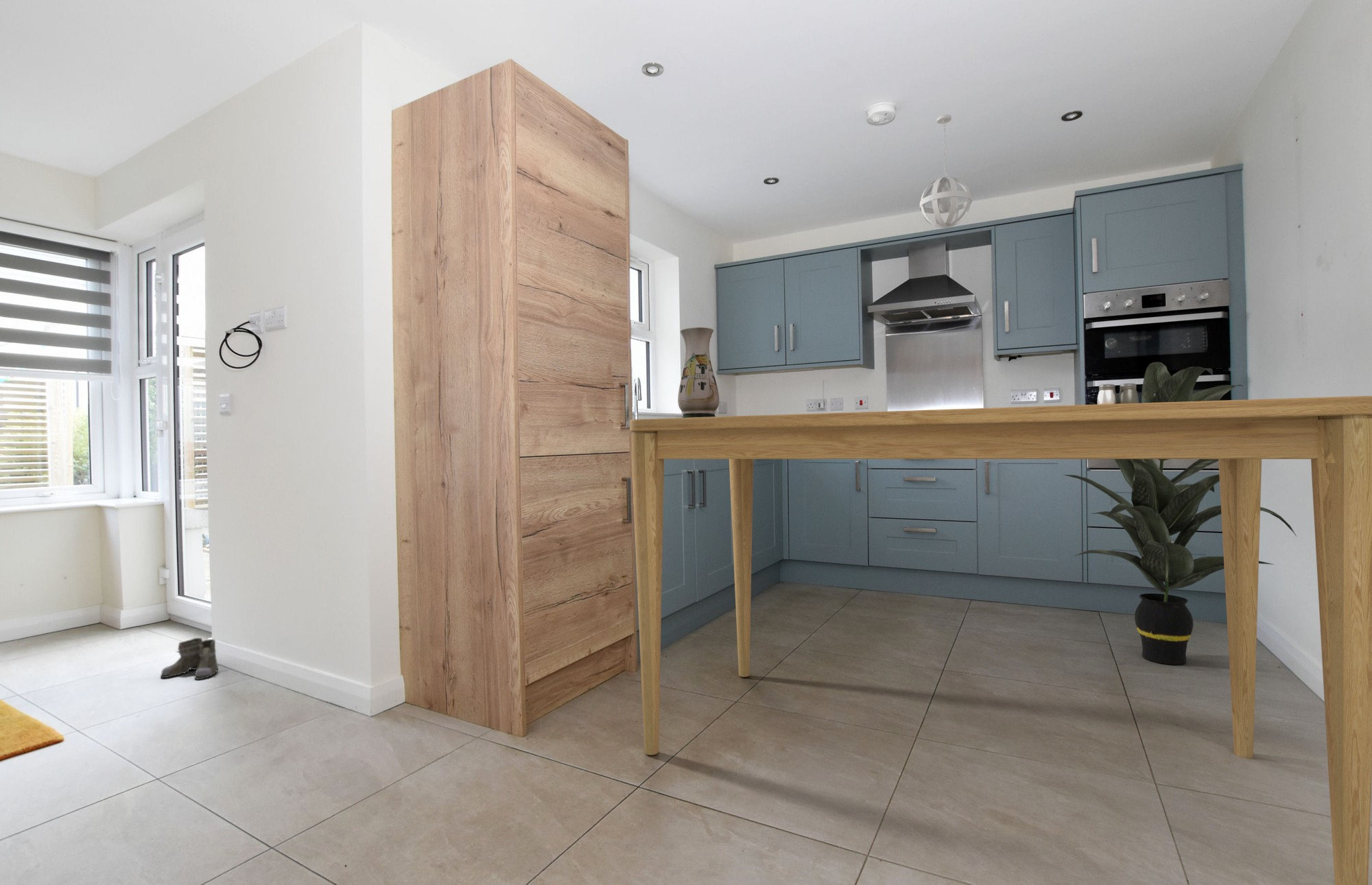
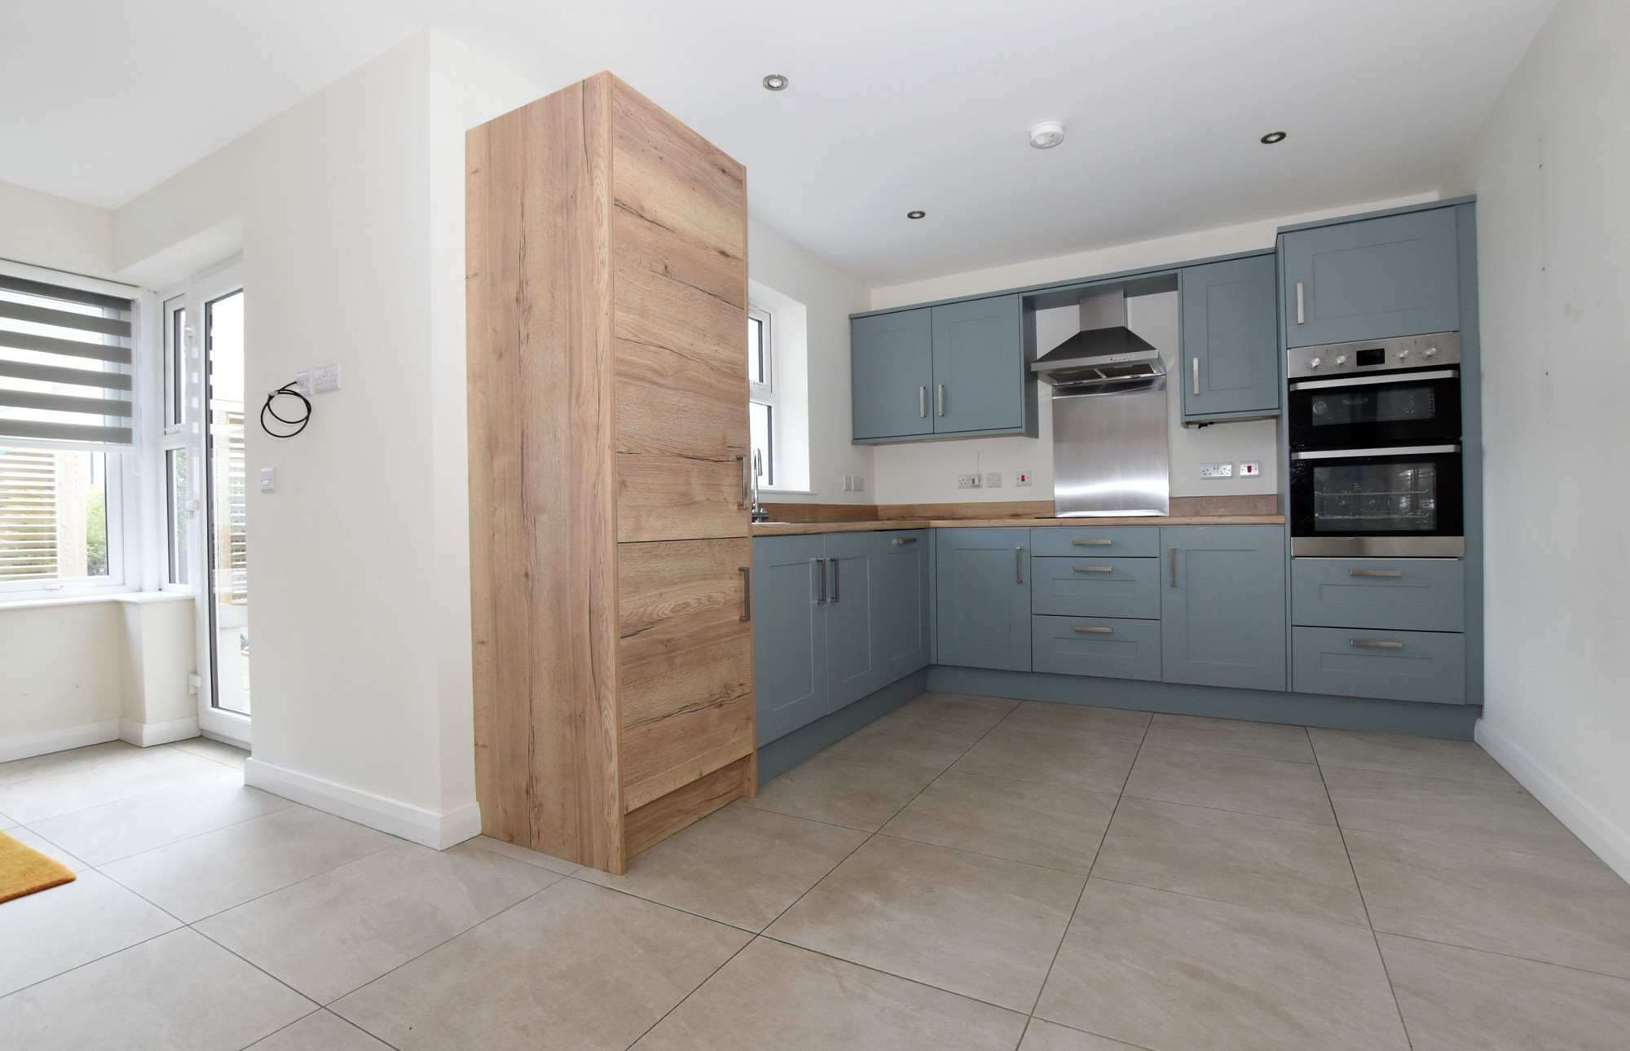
- vase (698, 375)
- boots (192, 657)
- dining table (940, 458)
- indoor plant (1169, 508)
- salt and pepper shaker (1118, 397)
- pendant light (944, 172)
